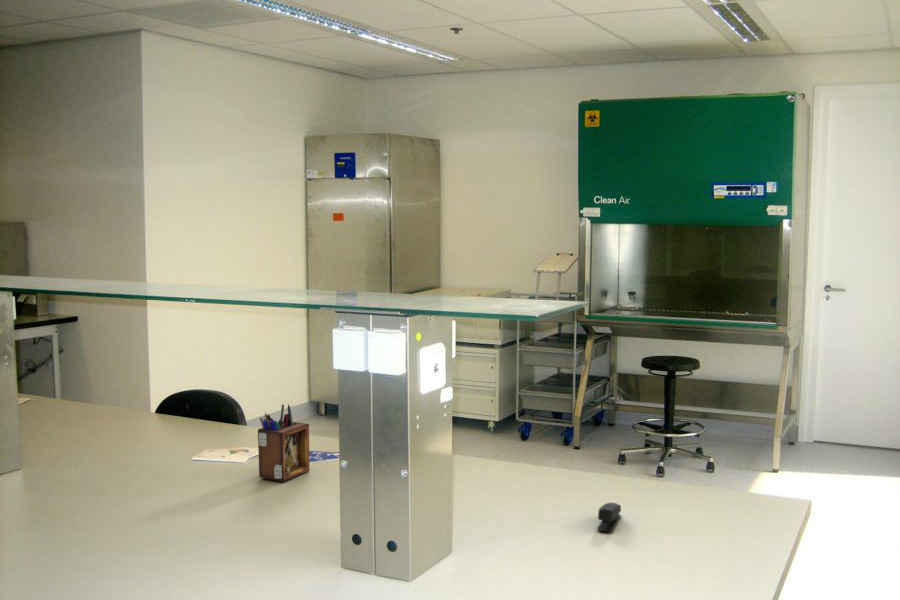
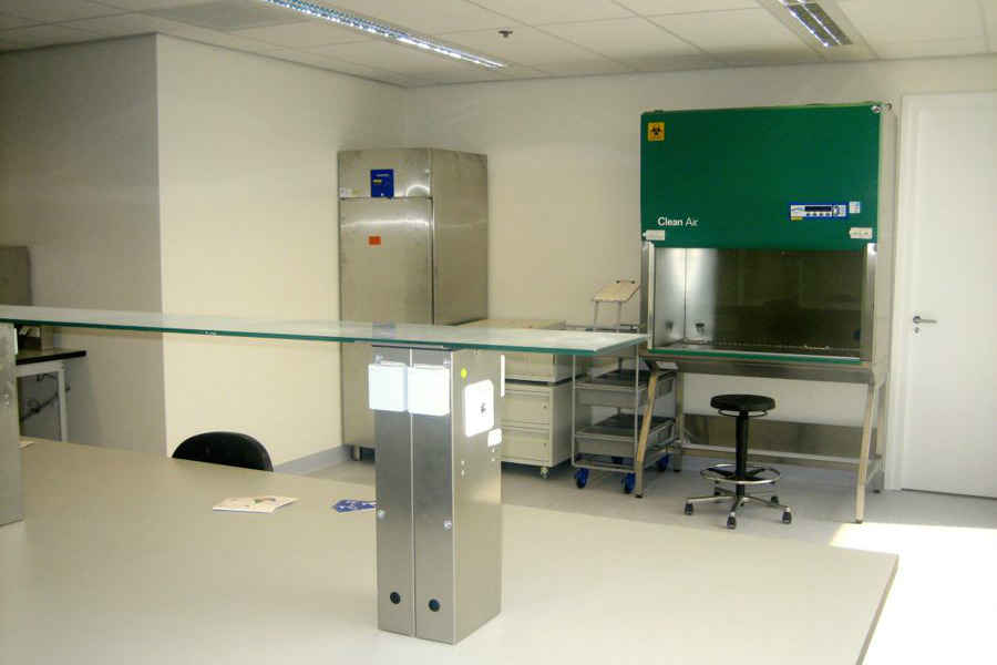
- desk organizer (283, 441)
- stapler (609, 512)
